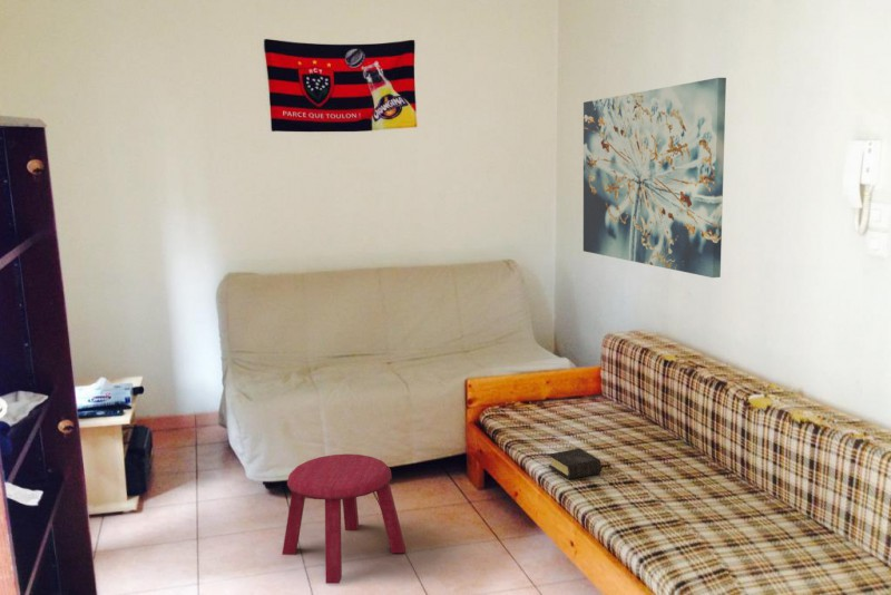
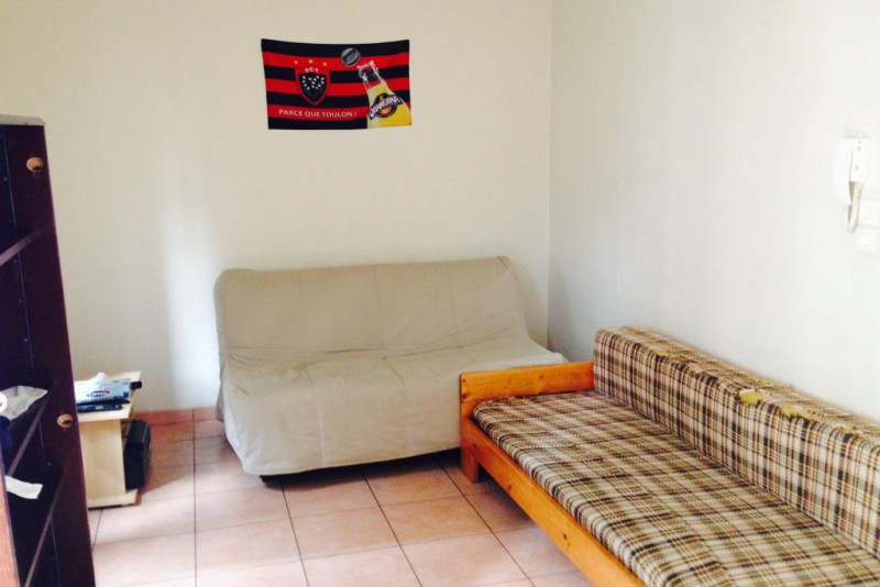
- wall art (643, 178)
- stool (340, 510)
- book (575, 464)
